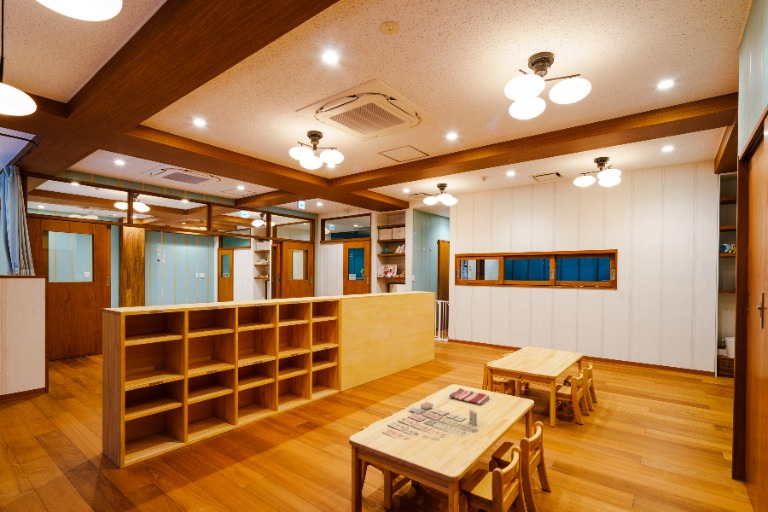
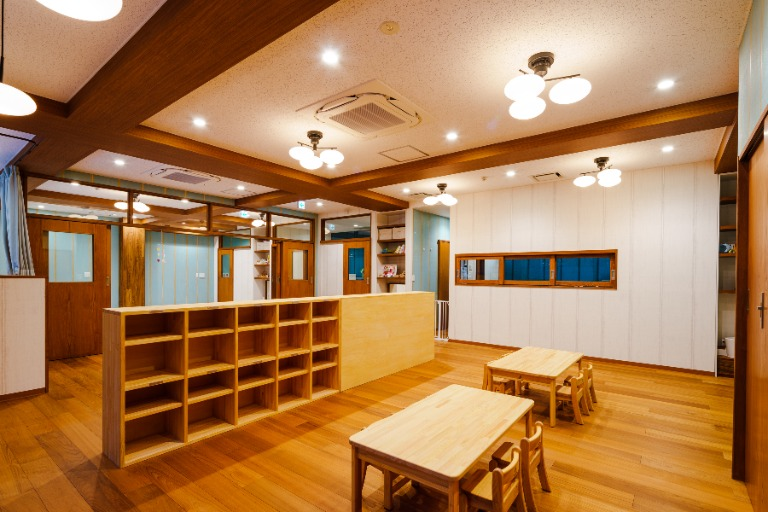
- dish towel (469, 396)
- board game (429, 419)
